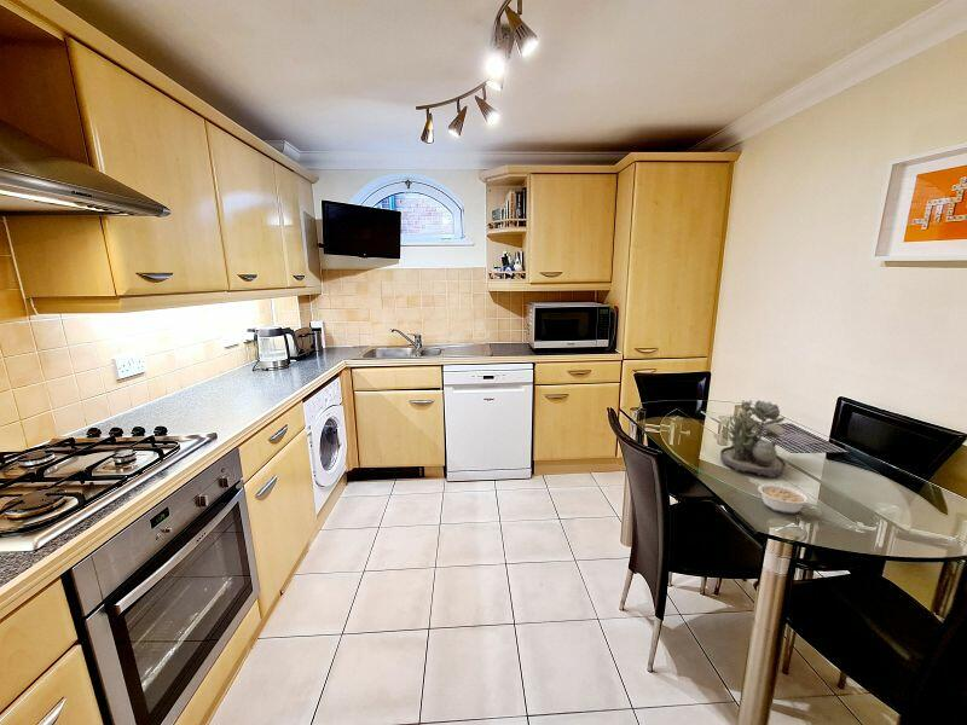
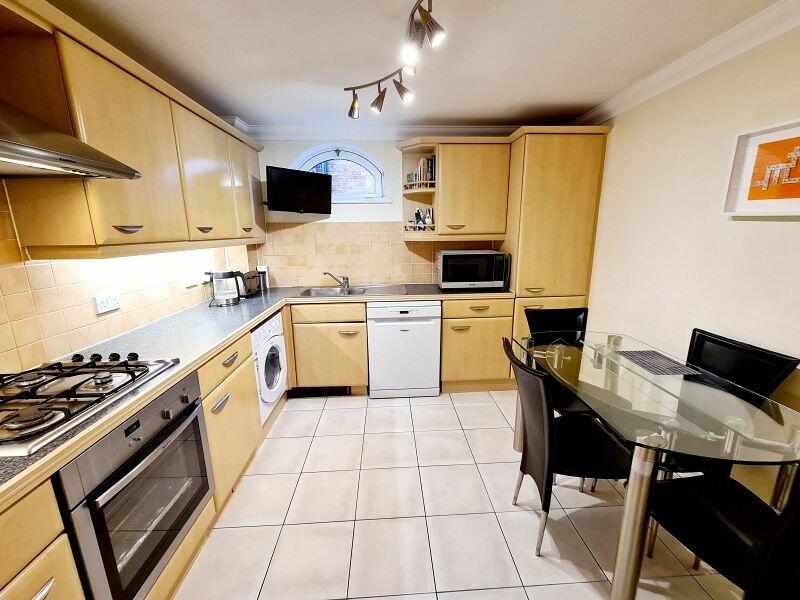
- legume (780, 498)
- succulent plant (754, 433)
